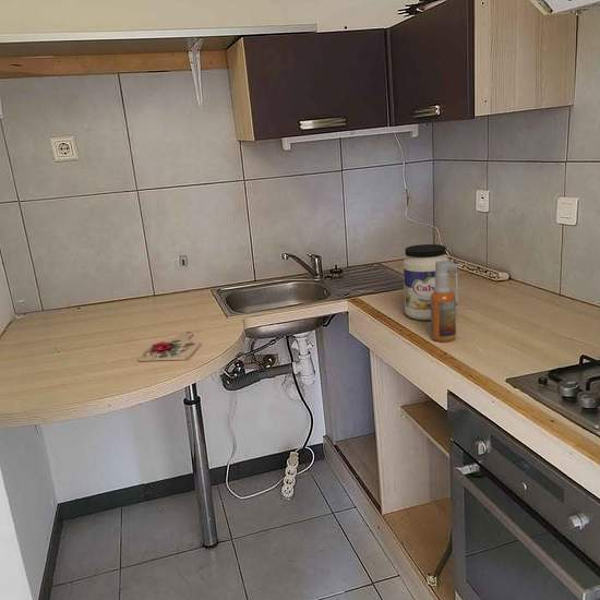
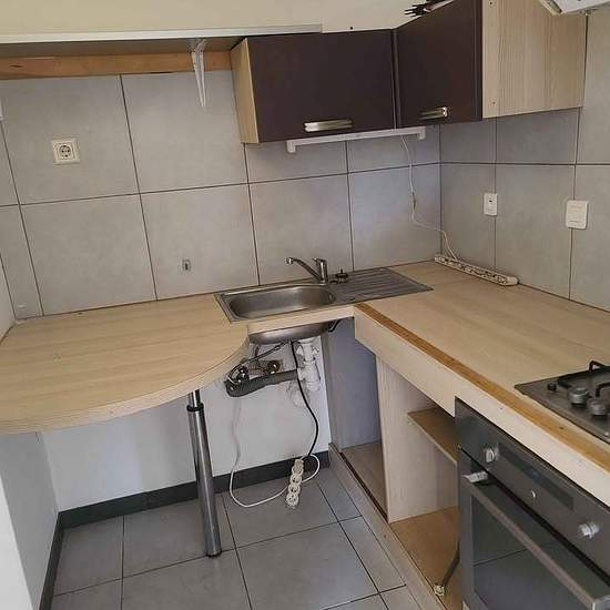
- cutting board (175, 341)
- jar (425, 281)
- spray bottle (444, 300)
